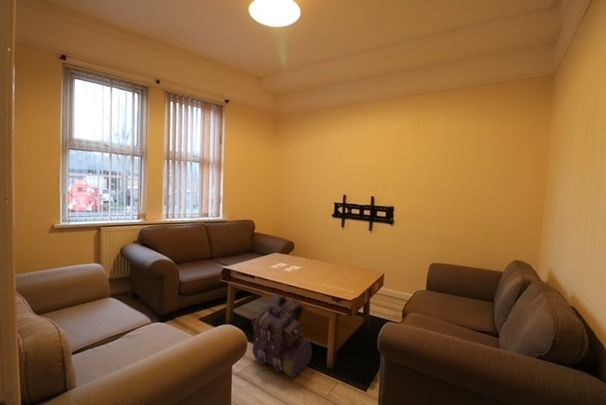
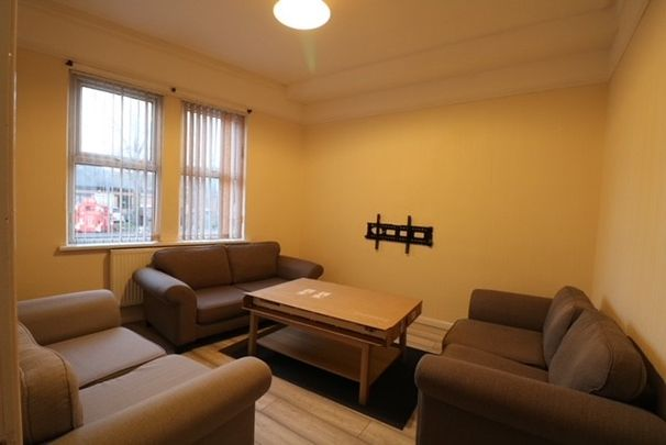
- backpack (280, 331)
